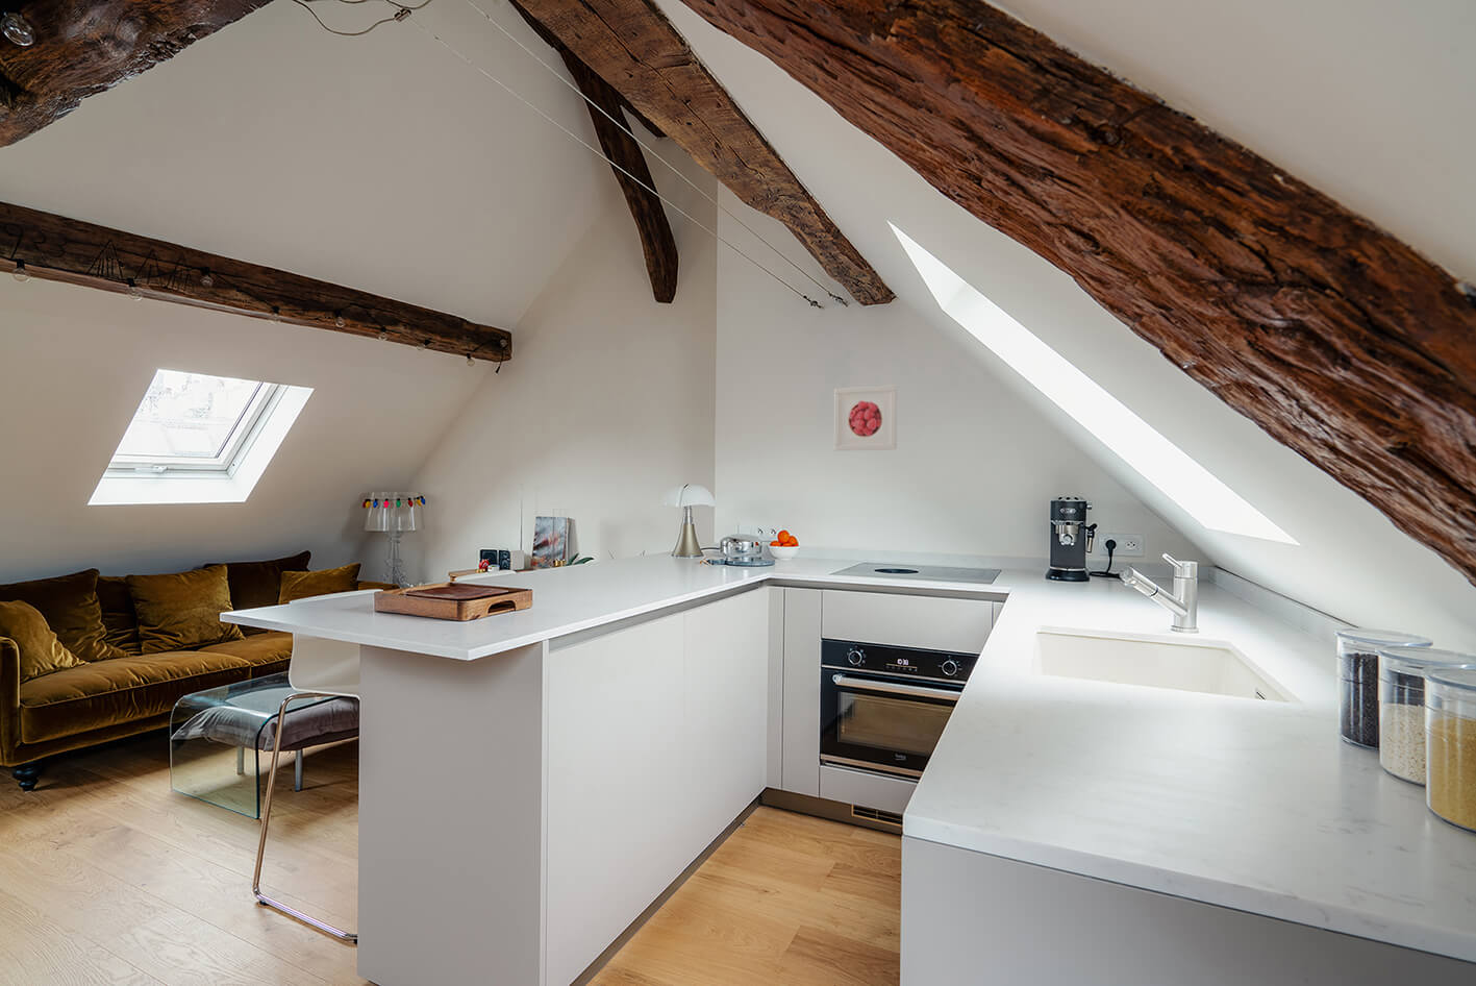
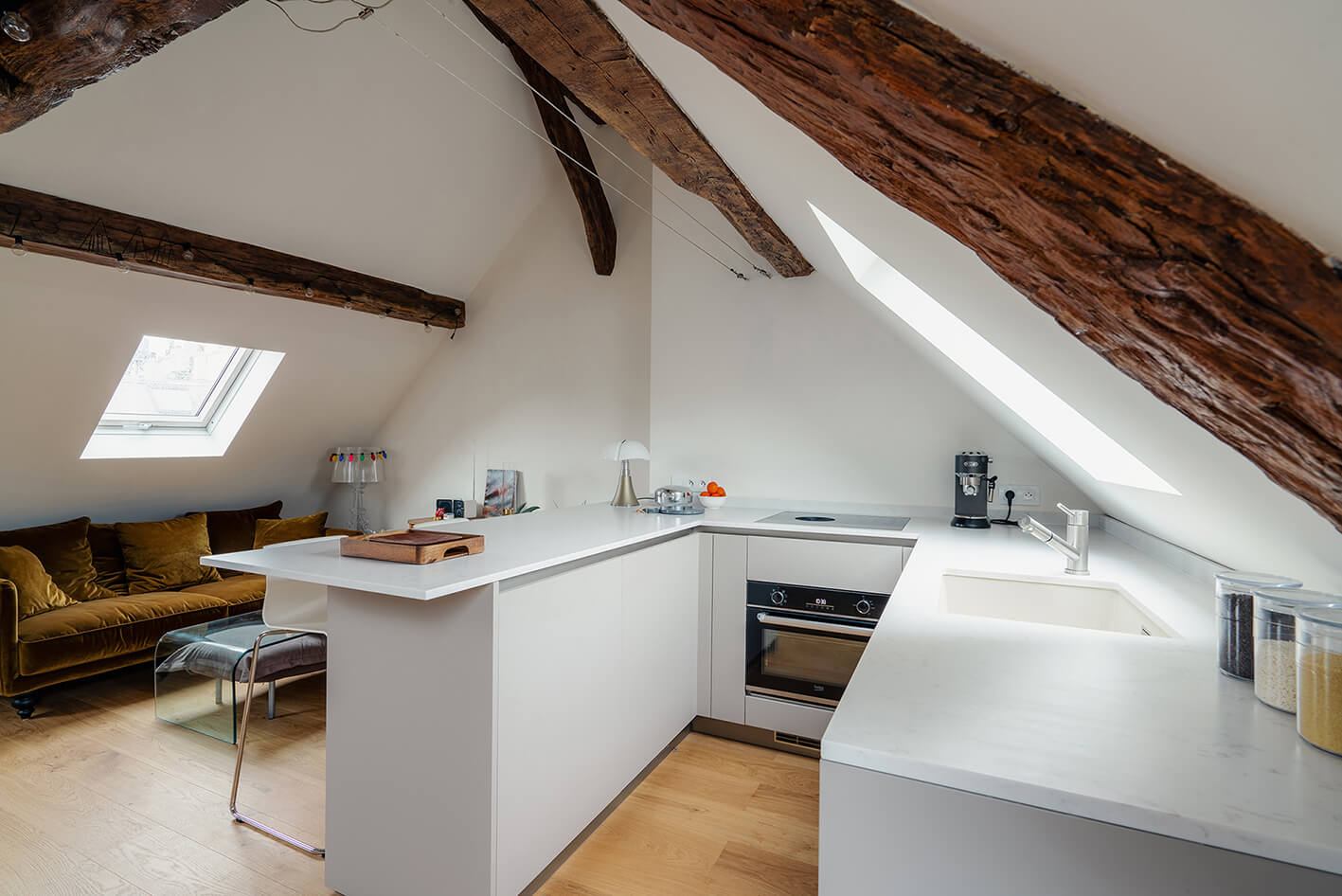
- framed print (864, 418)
